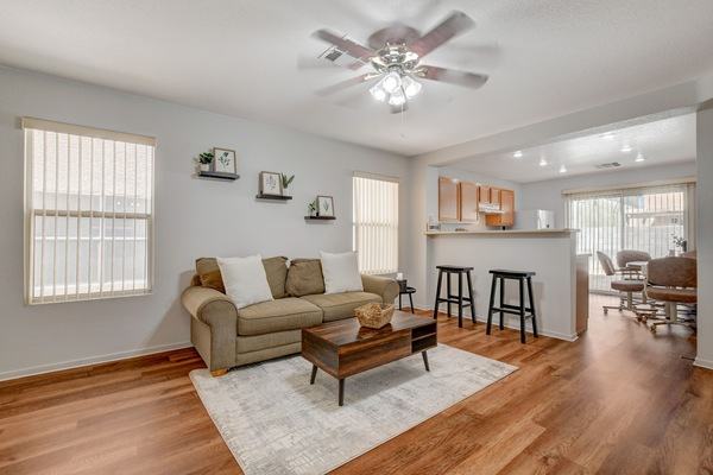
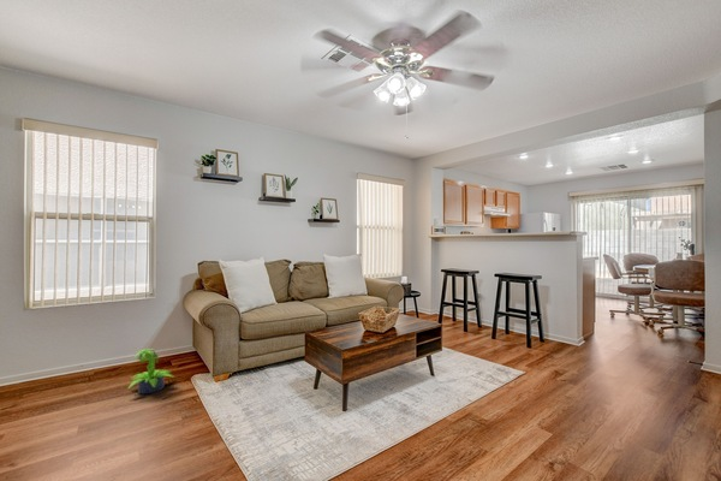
+ potted plant (150, 367)
